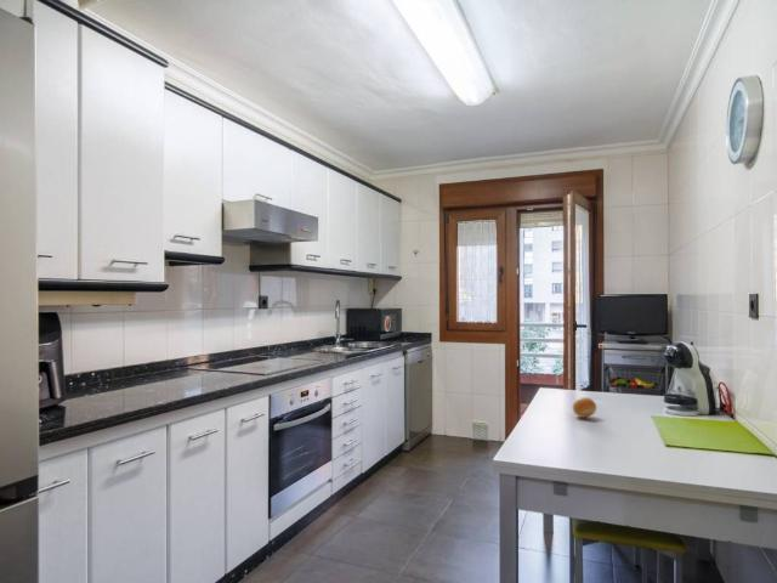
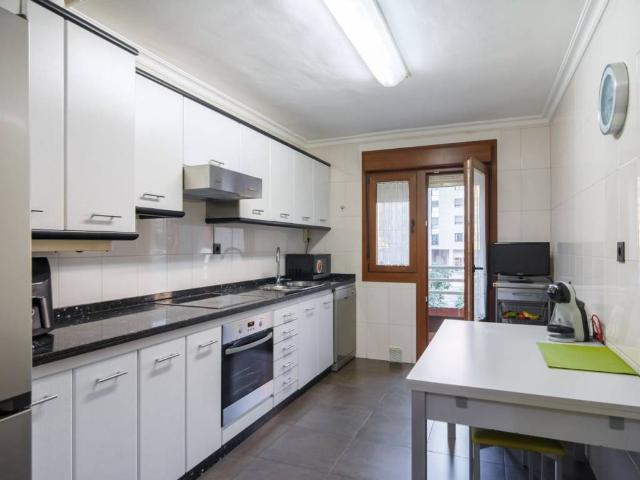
- fruit (584, 407)
